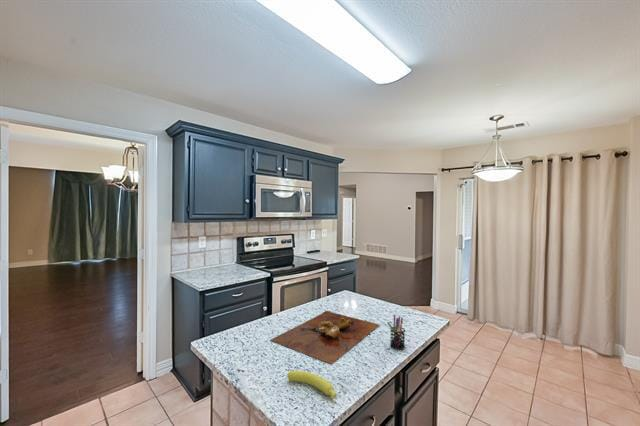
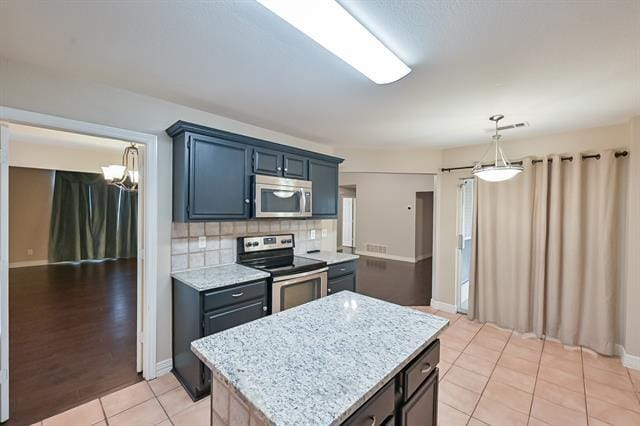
- pen holder (395, 331)
- banana (312, 382)
- cutting board (328, 325)
